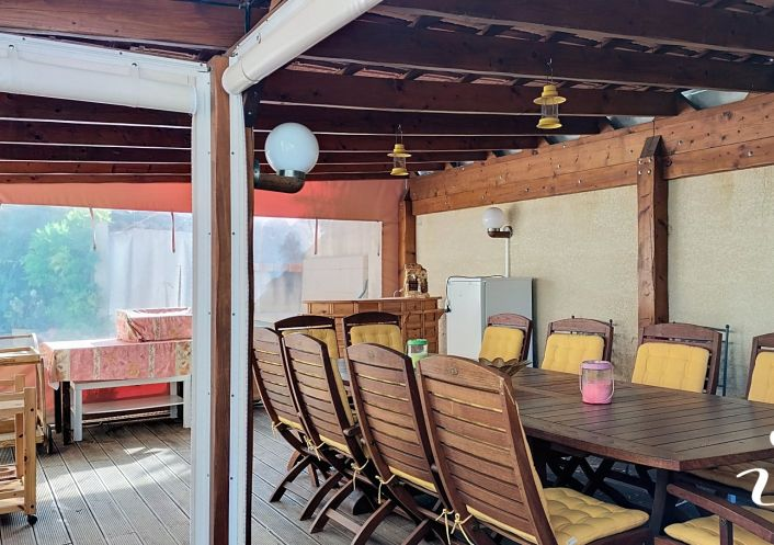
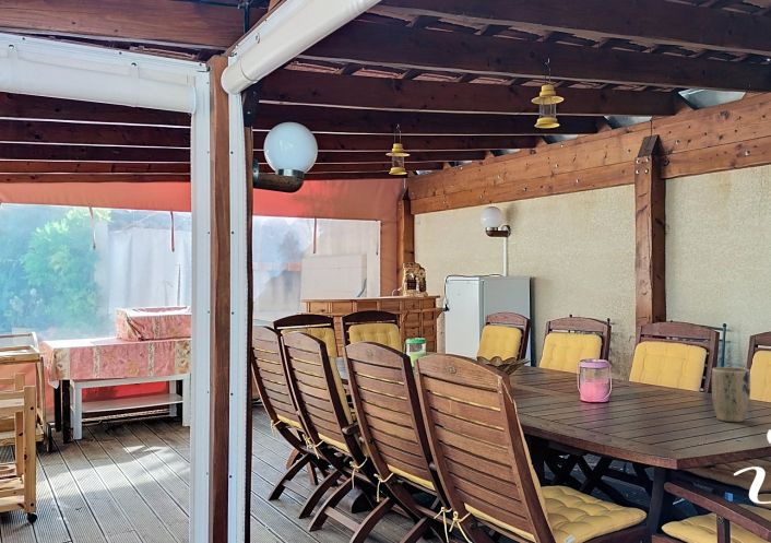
+ plant pot (731, 394)
